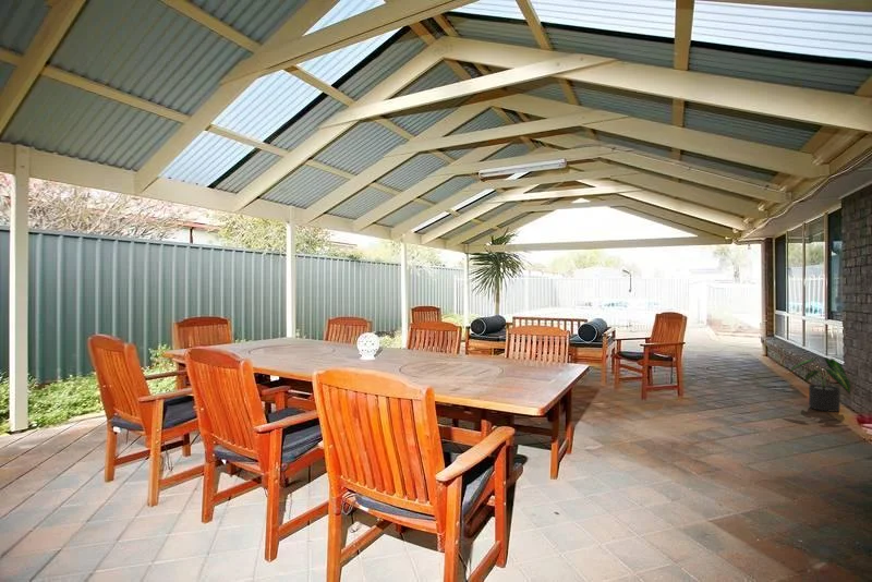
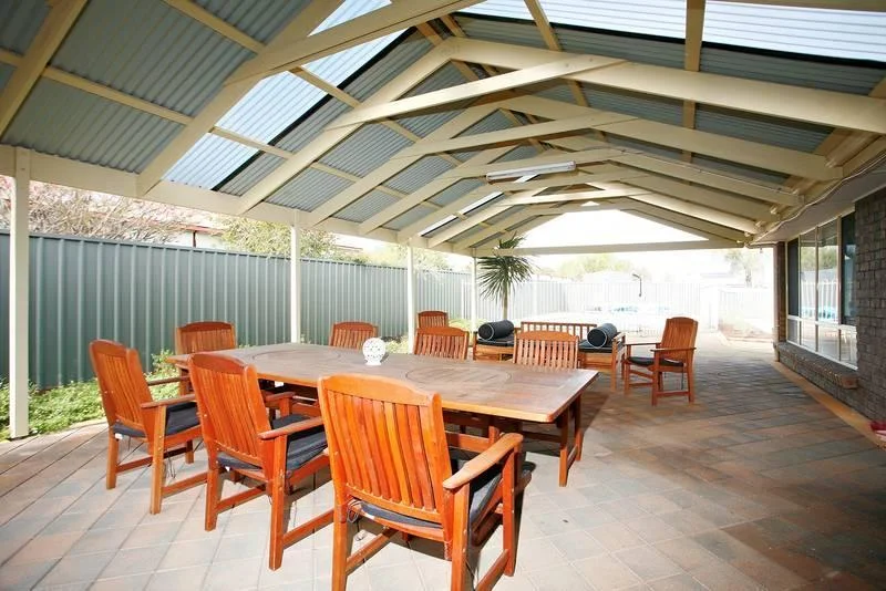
- potted plant (819, 385)
